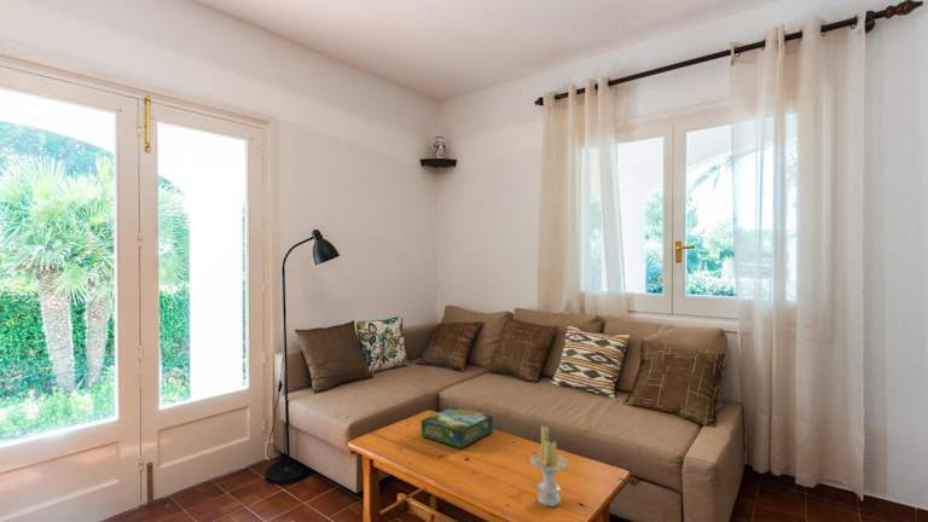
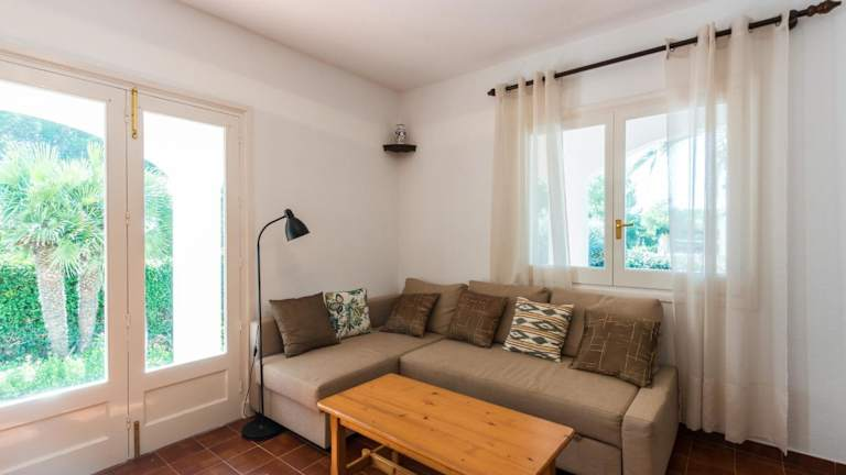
- candle (549, 463)
- board game (457, 425)
